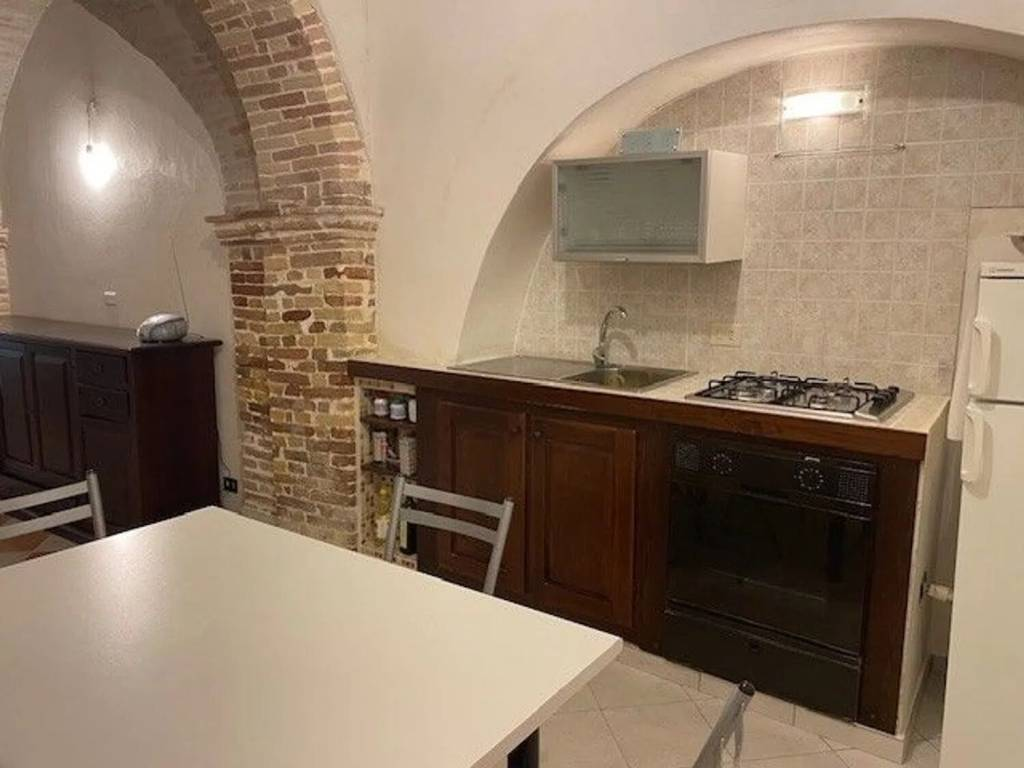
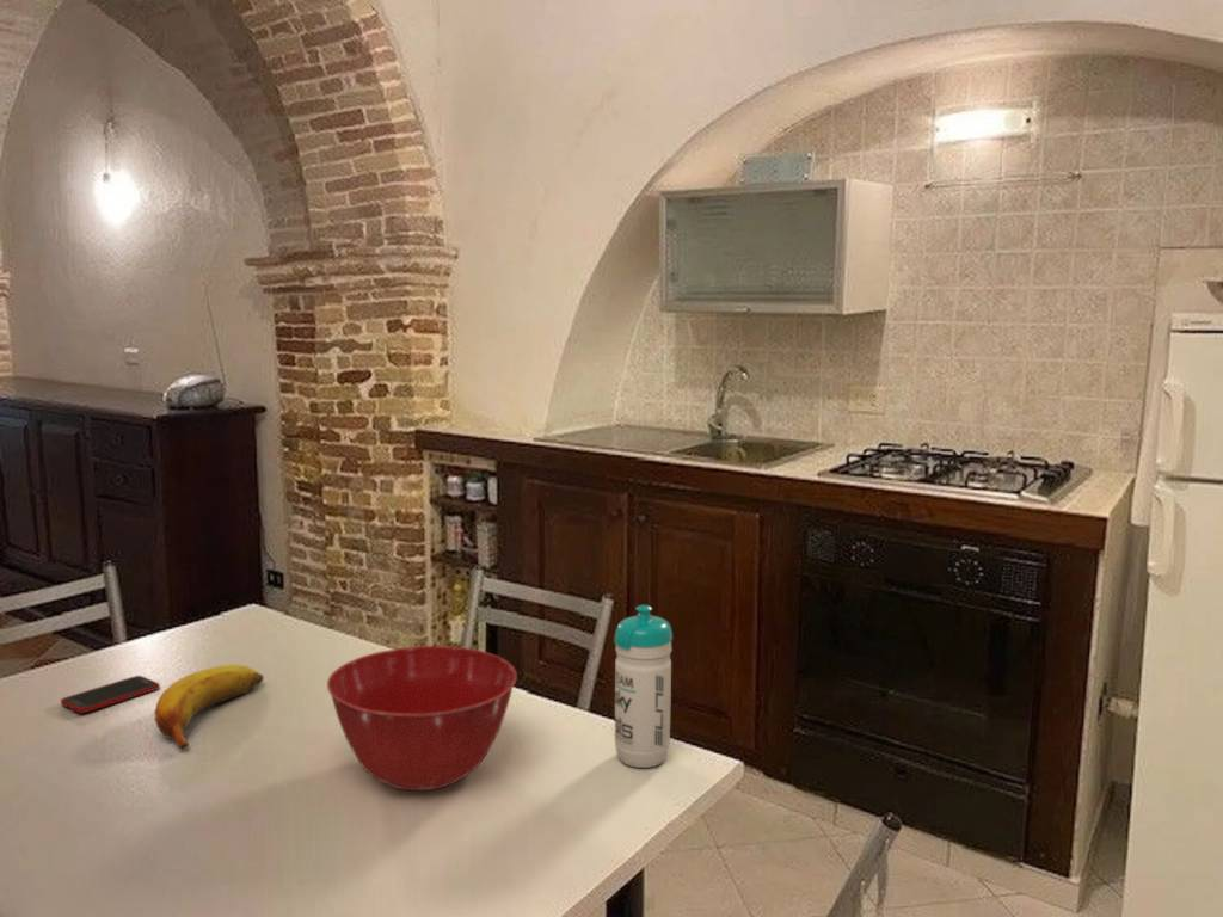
+ cell phone (111, 694)
+ water bottle (643, 682)
+ fruit (216, 696)
+ mixing bowl (424, 722)
